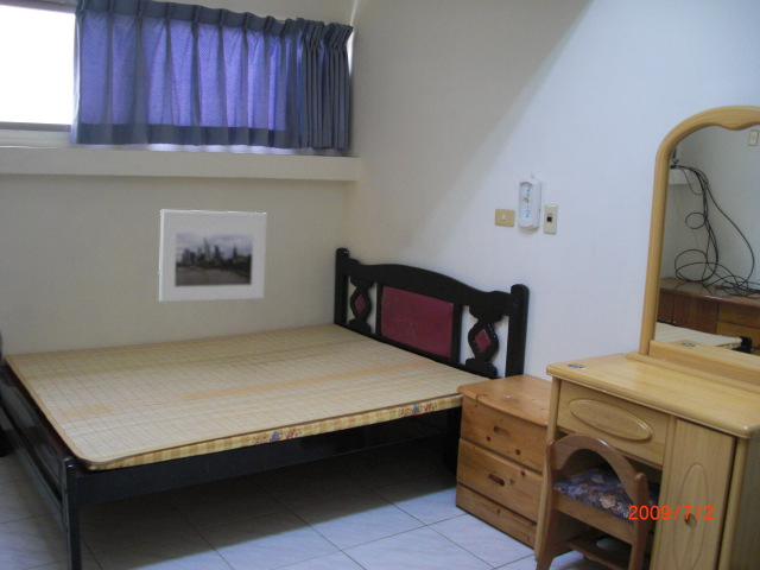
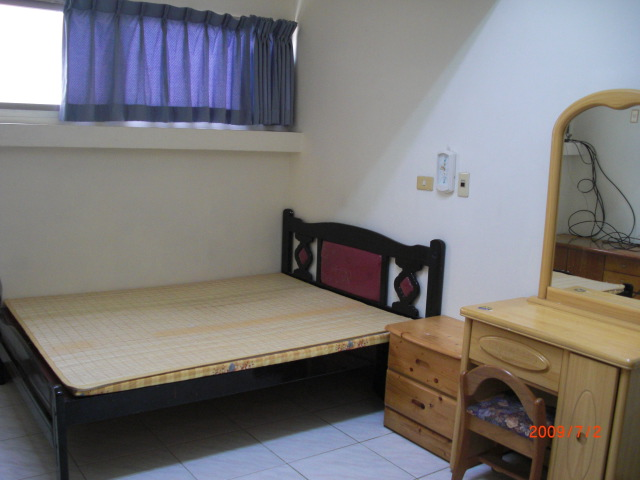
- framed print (214, 255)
